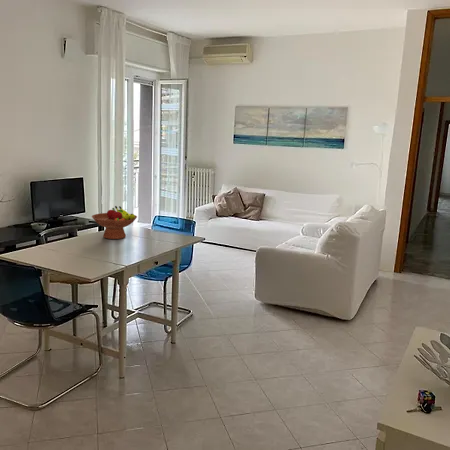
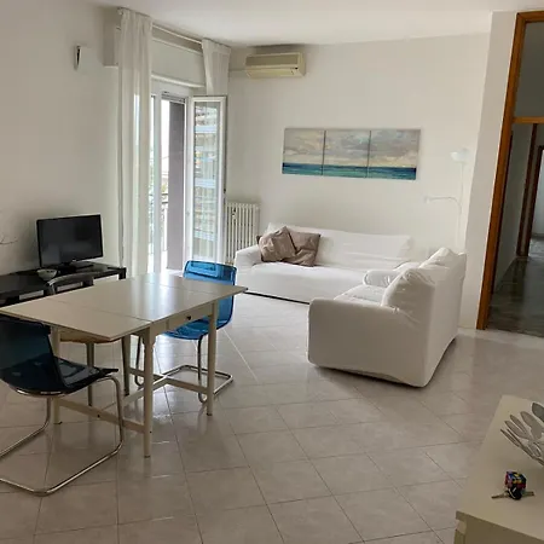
- fruit bowl (114, 222)
